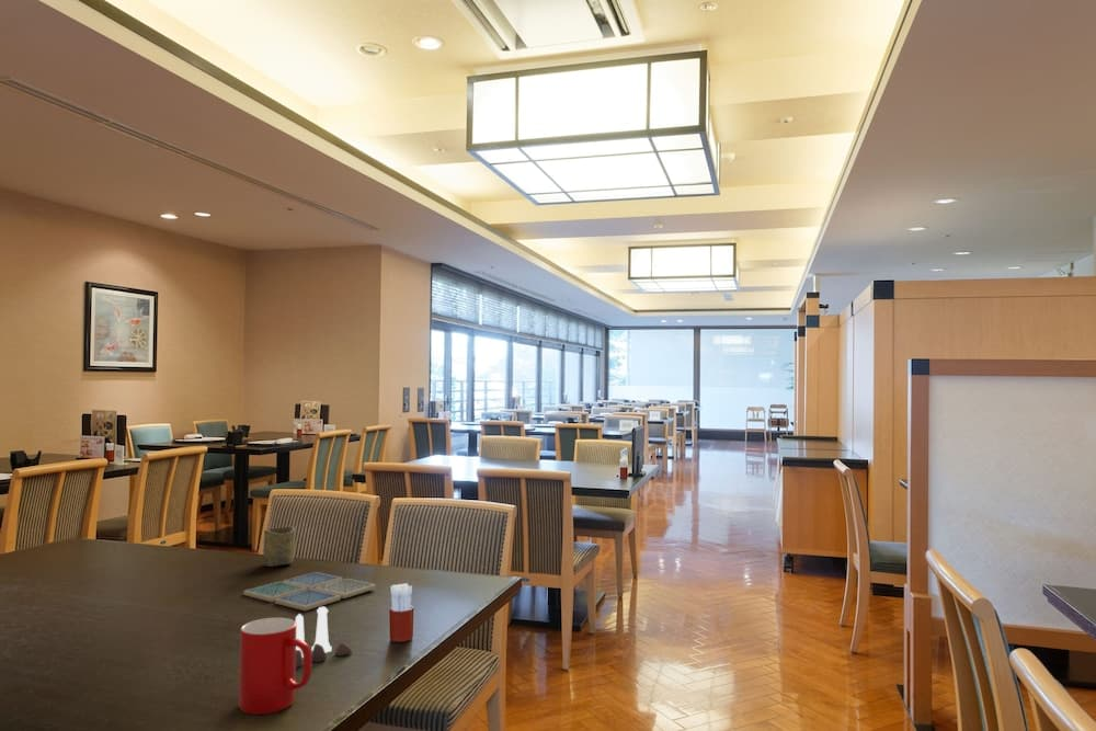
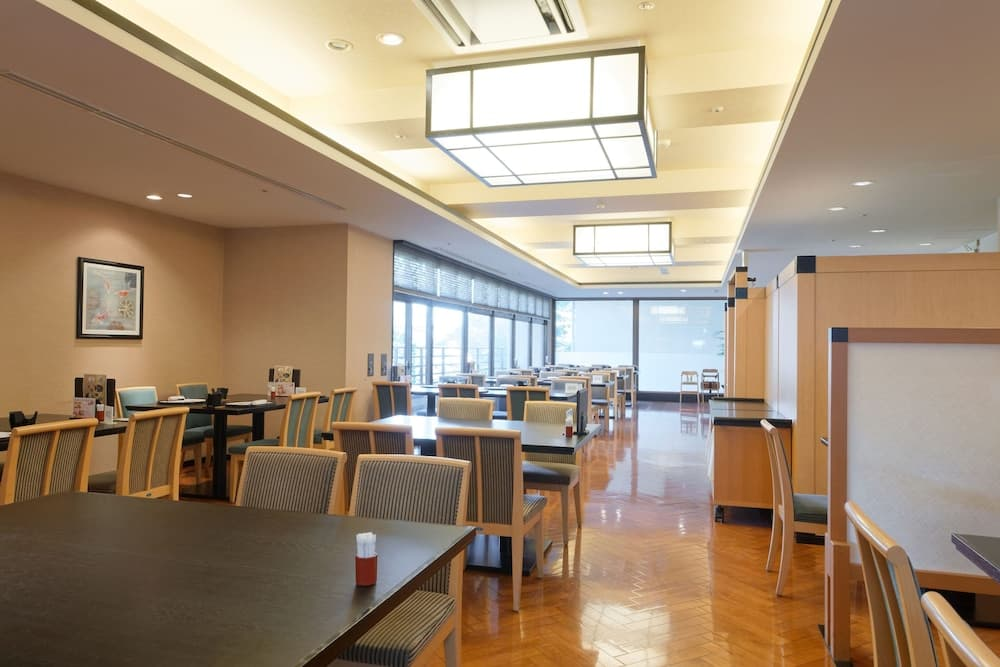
- cup (278, 546)
- salt and pepper shaker set (317, 633)
- cup (274, 666)
- drink coaster (310, 590)
